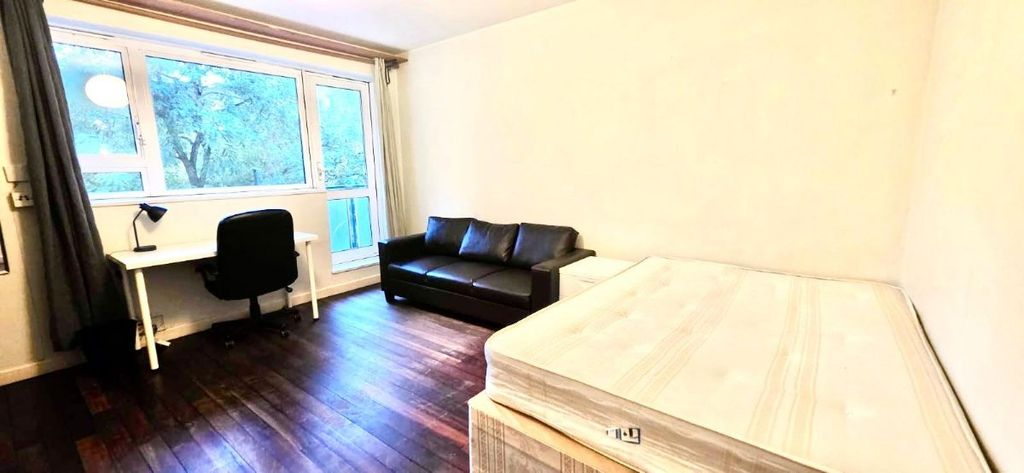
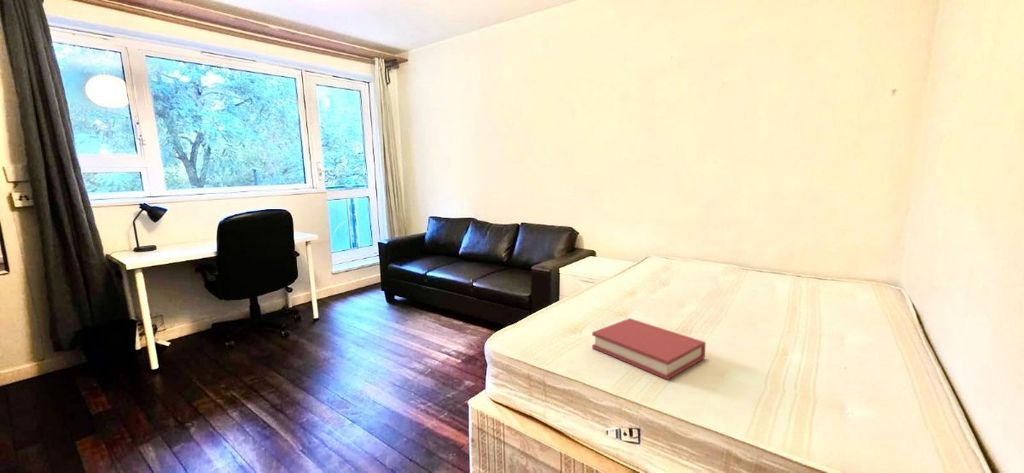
+ hardback book (646, 344)
